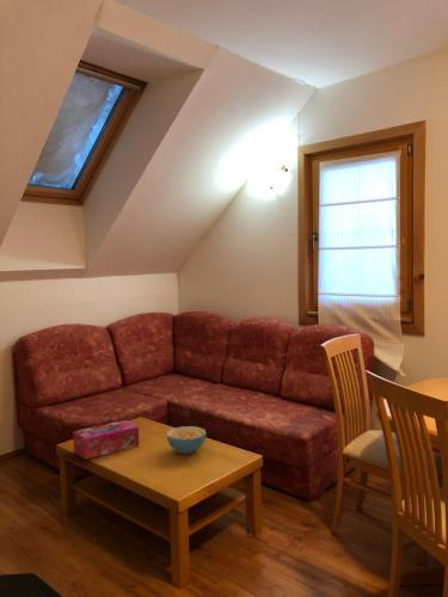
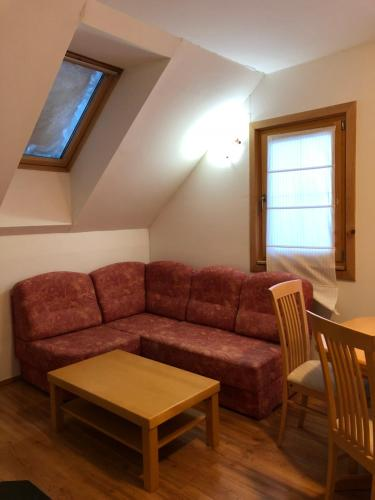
- cereal bowl (186, 442)
- tissue box (106, 438)
